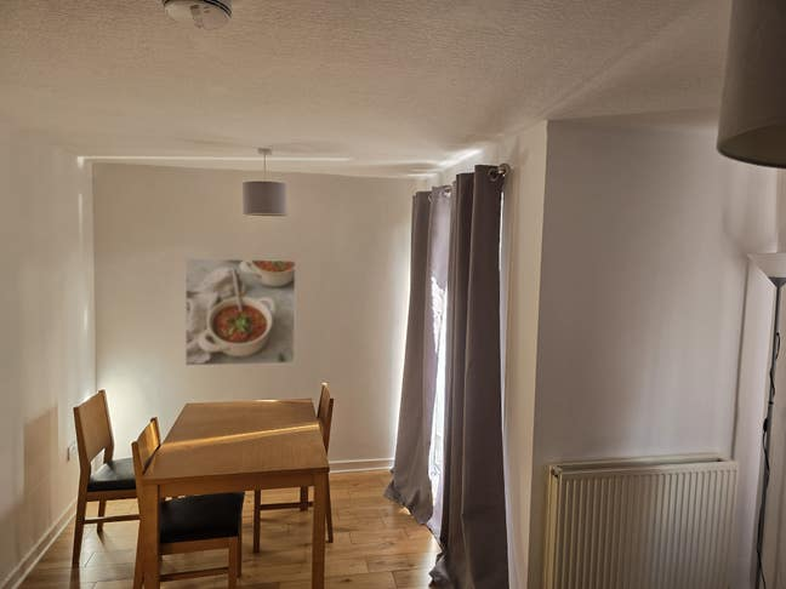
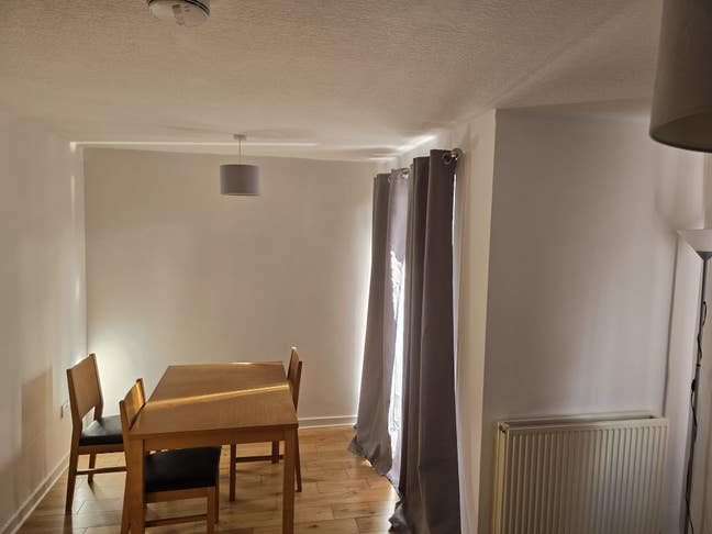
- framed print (241, 311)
